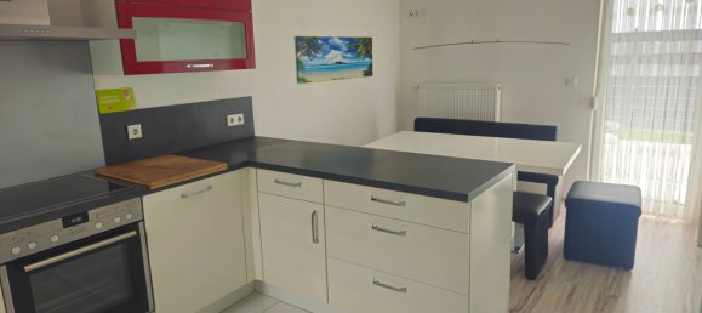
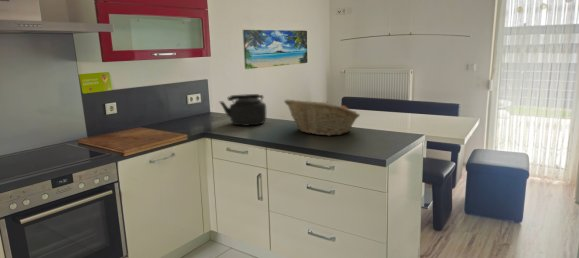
+ kettle (246, 109)
+ fruit basket (321, 114)
